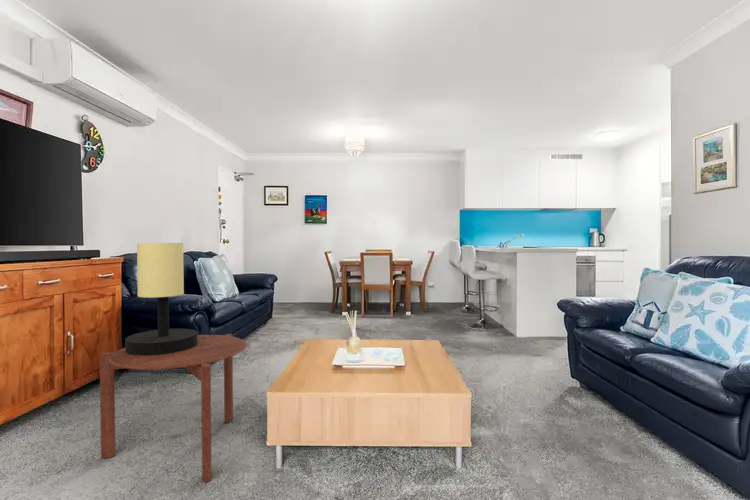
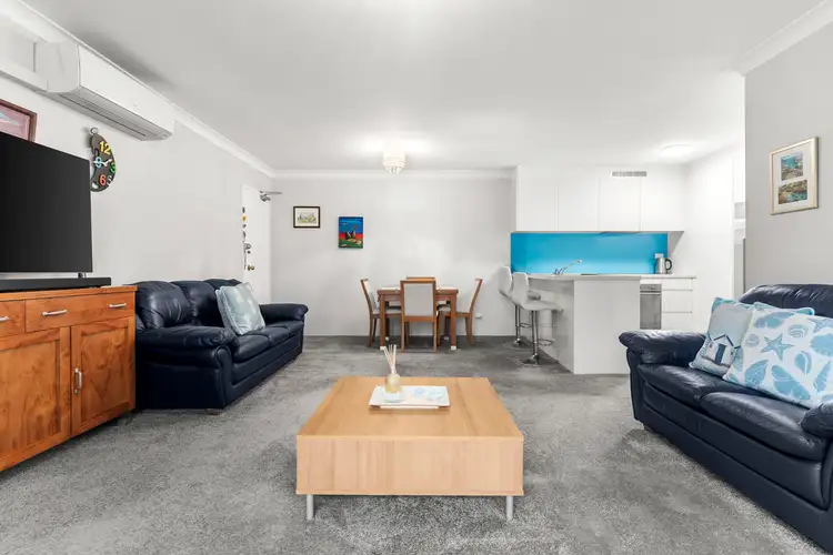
- table lamp (162, 294)
- side table (201, 400)
